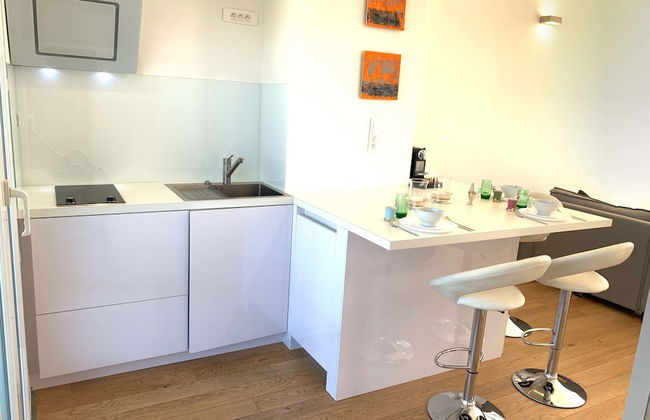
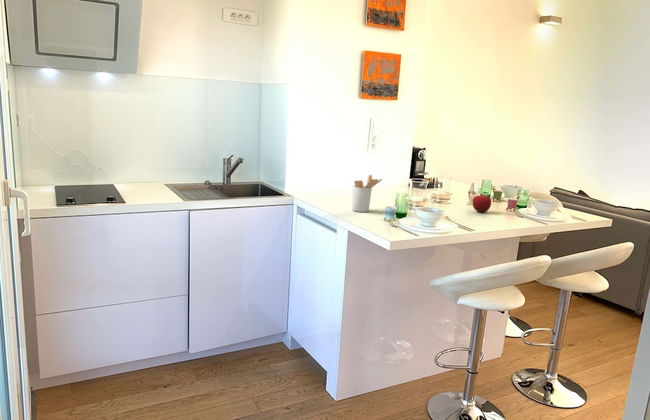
+ utensil holder (365, 193)
+ fruit (481, 202)
